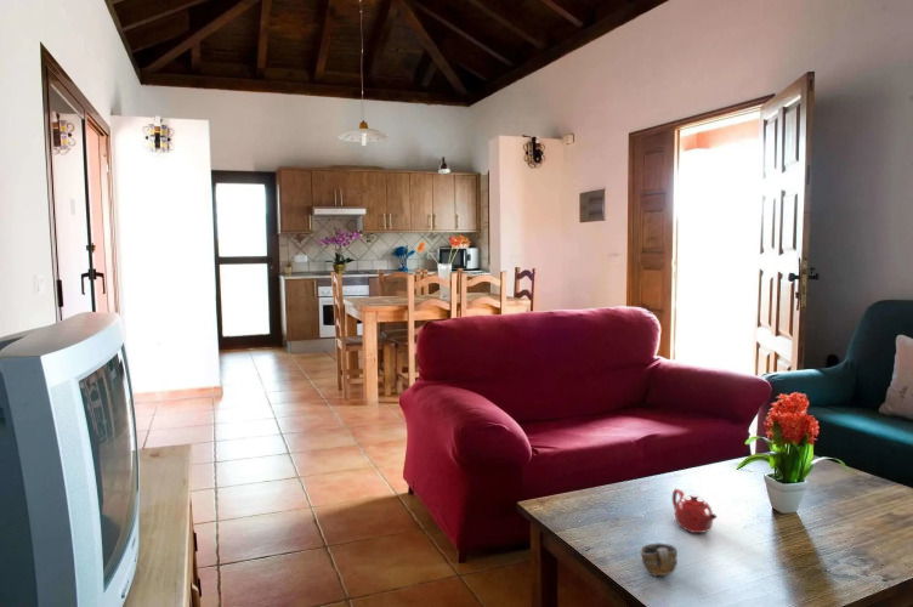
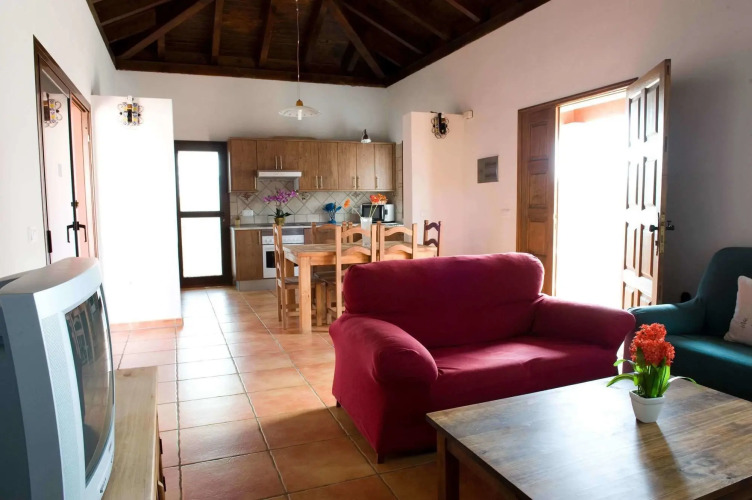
- cup (657, 557)
- teapot (692, 511)
